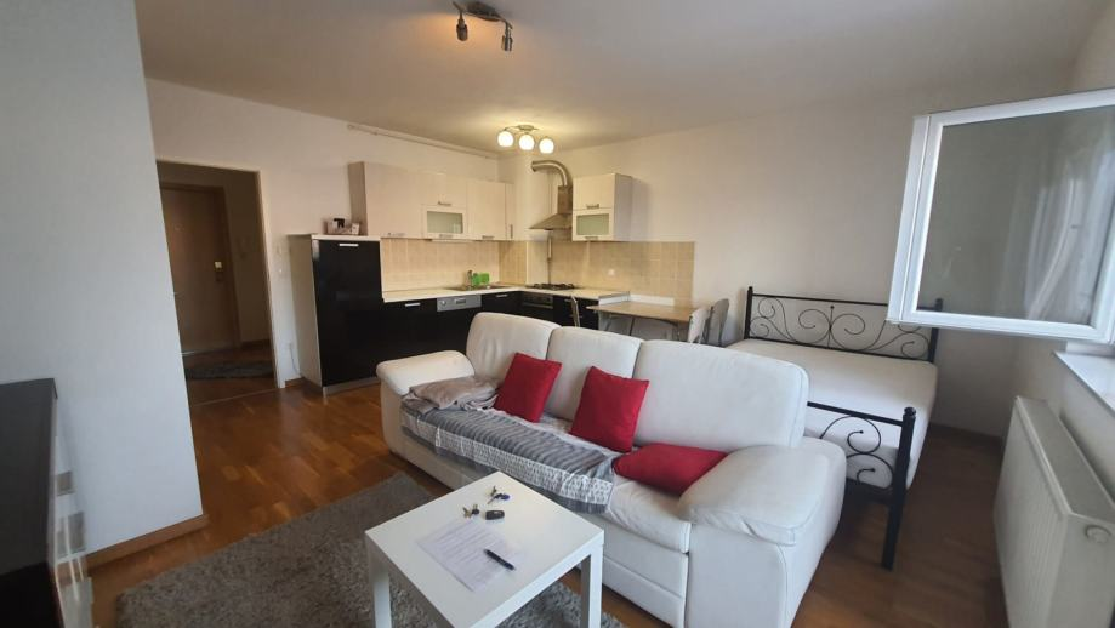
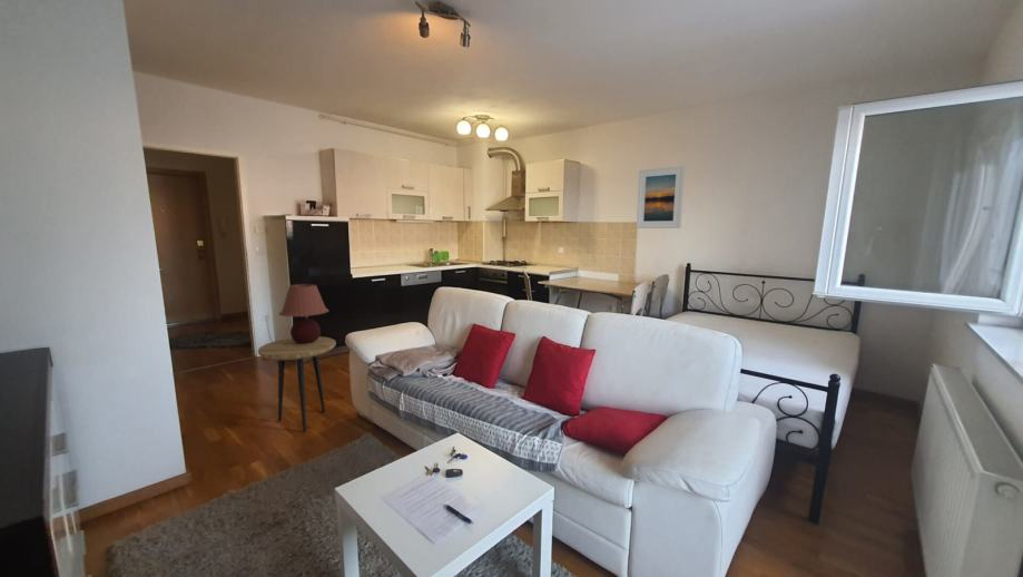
+ side table (301, 383)
+ table lamp (304, 313)
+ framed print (659, 198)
